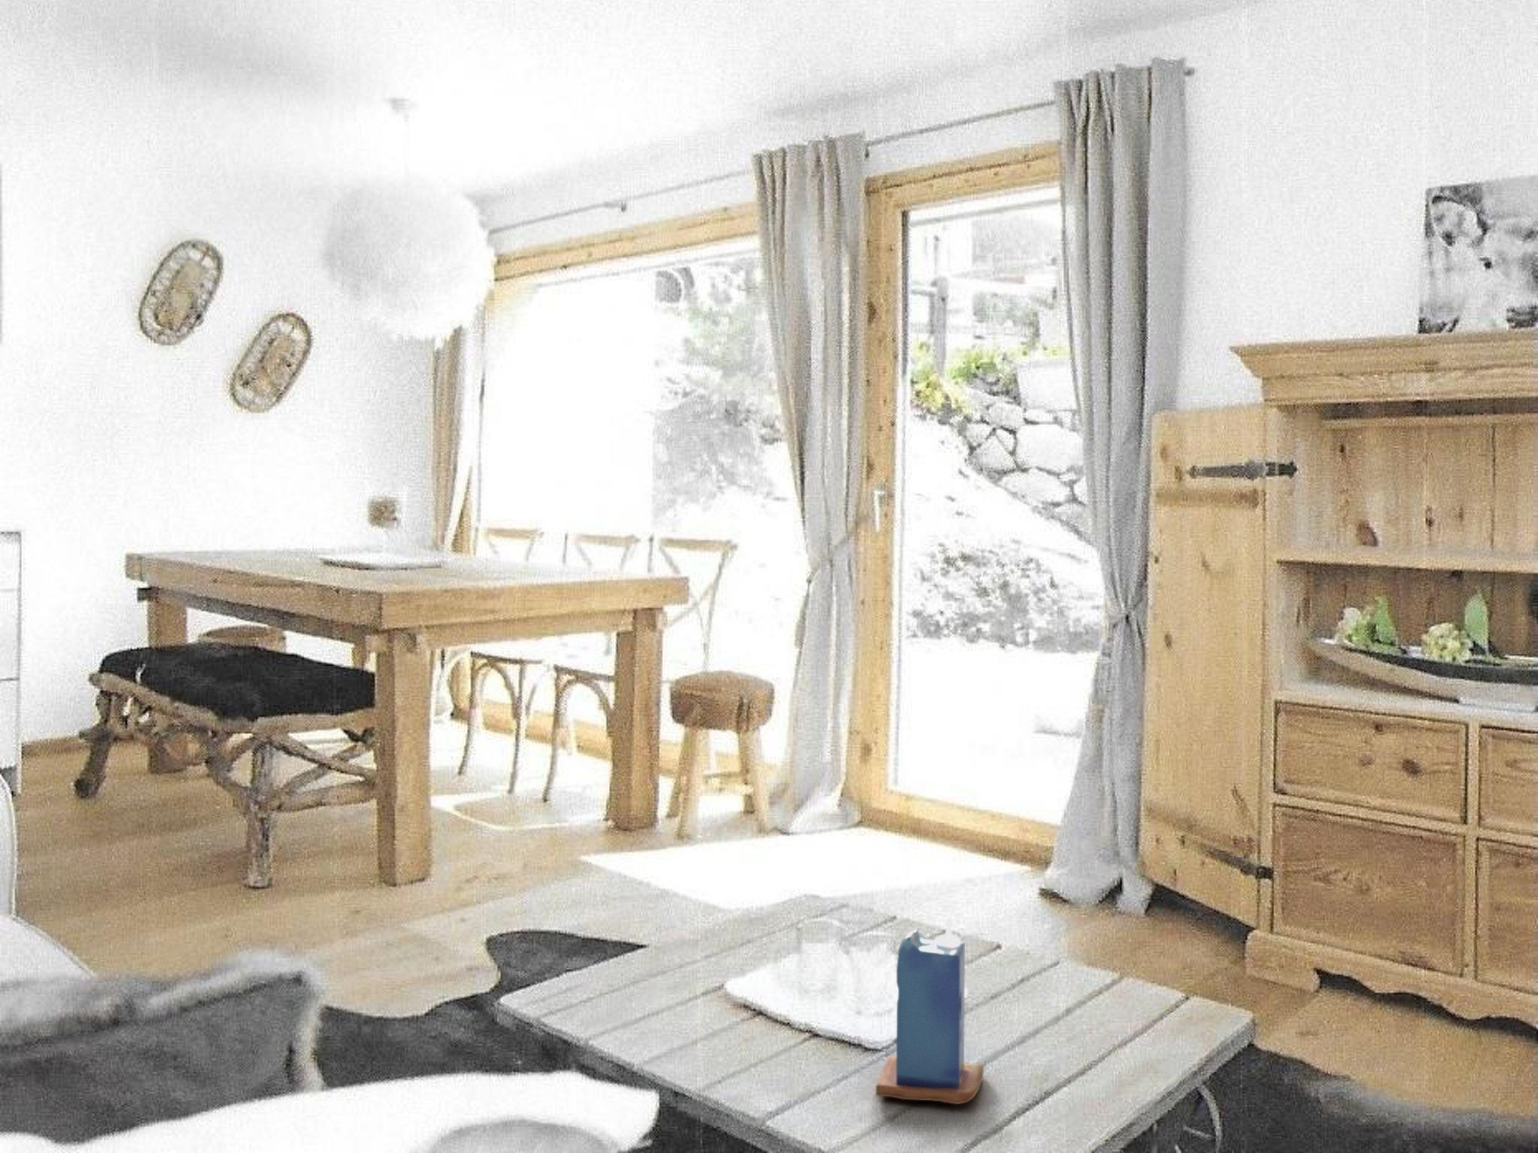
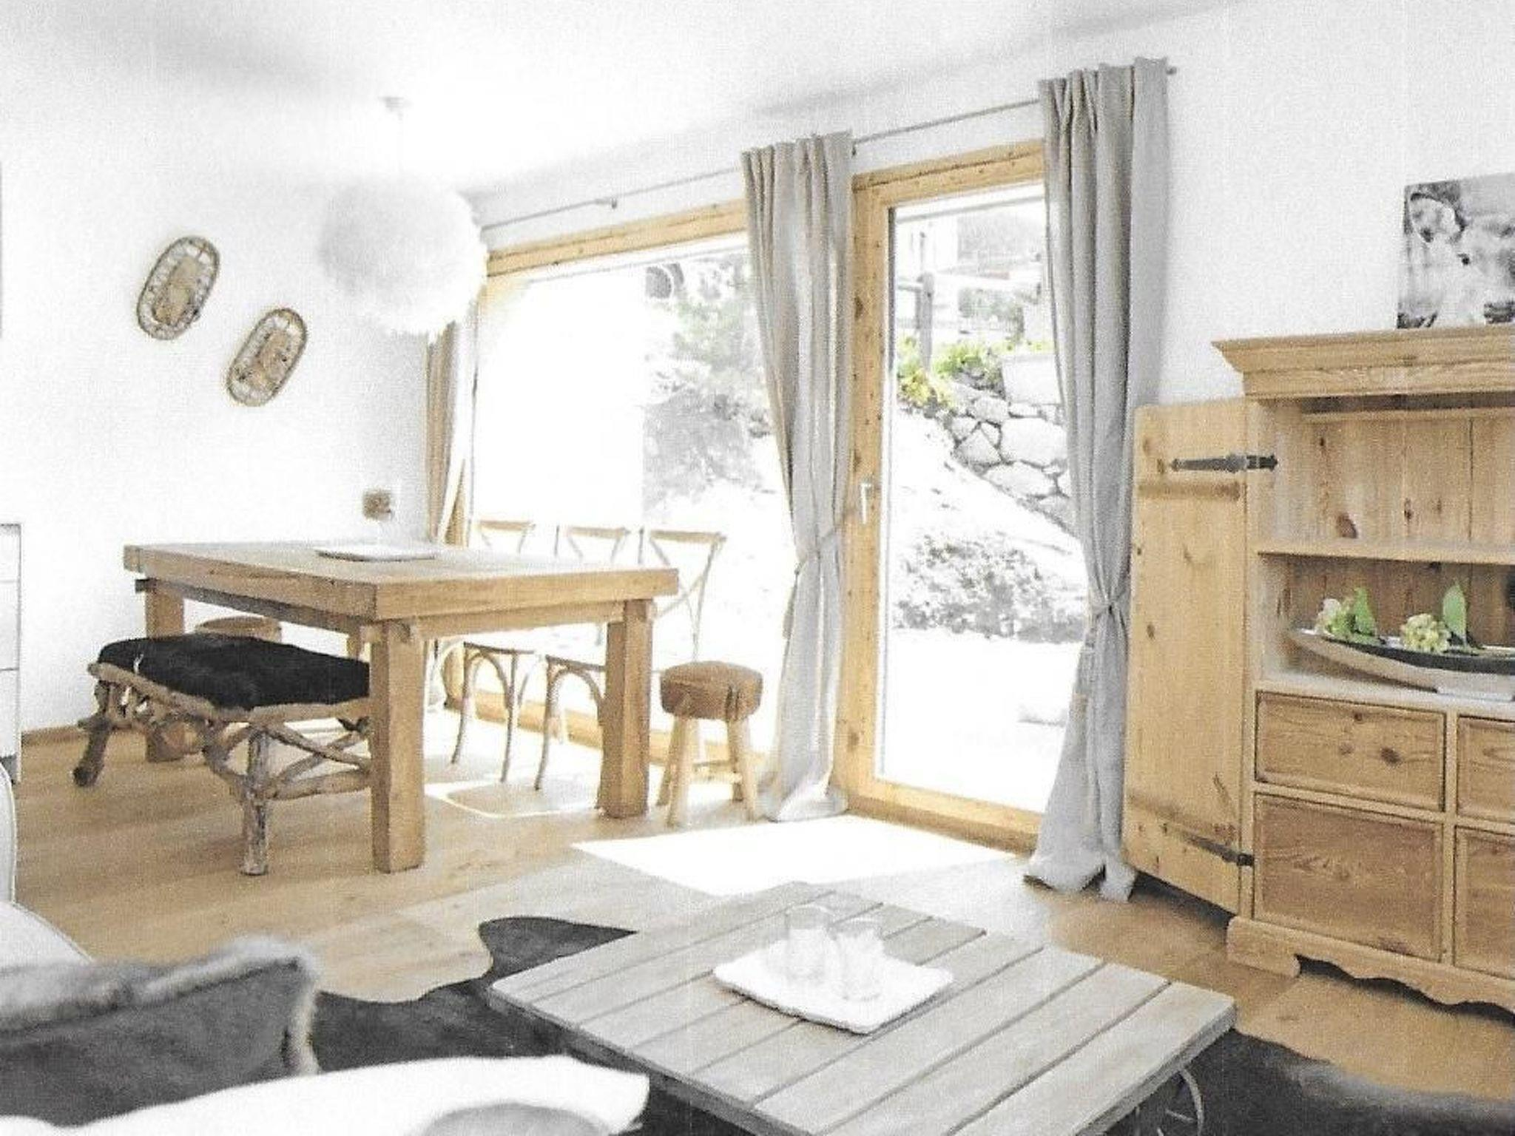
- candle (929, 1002)
